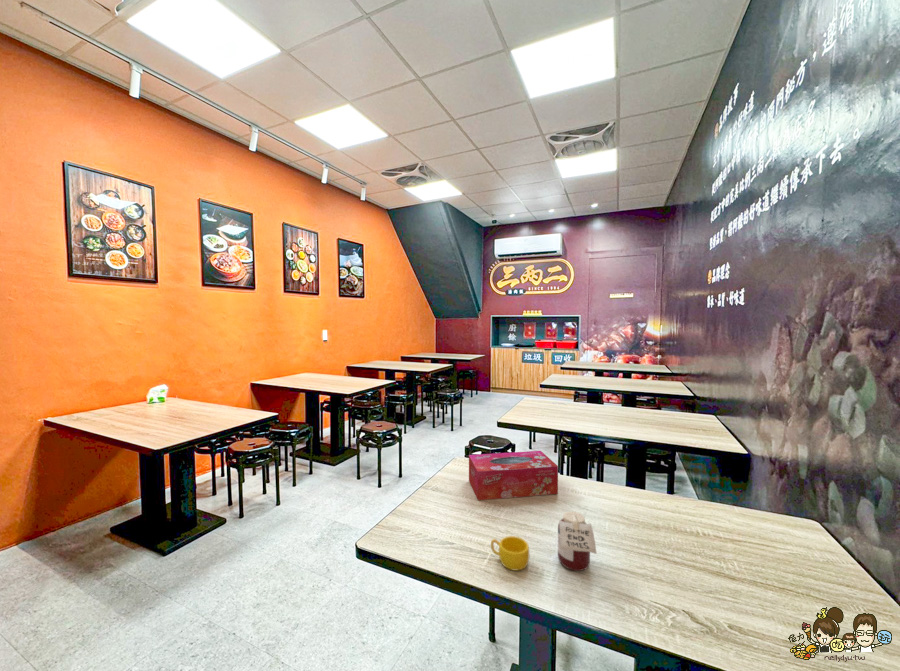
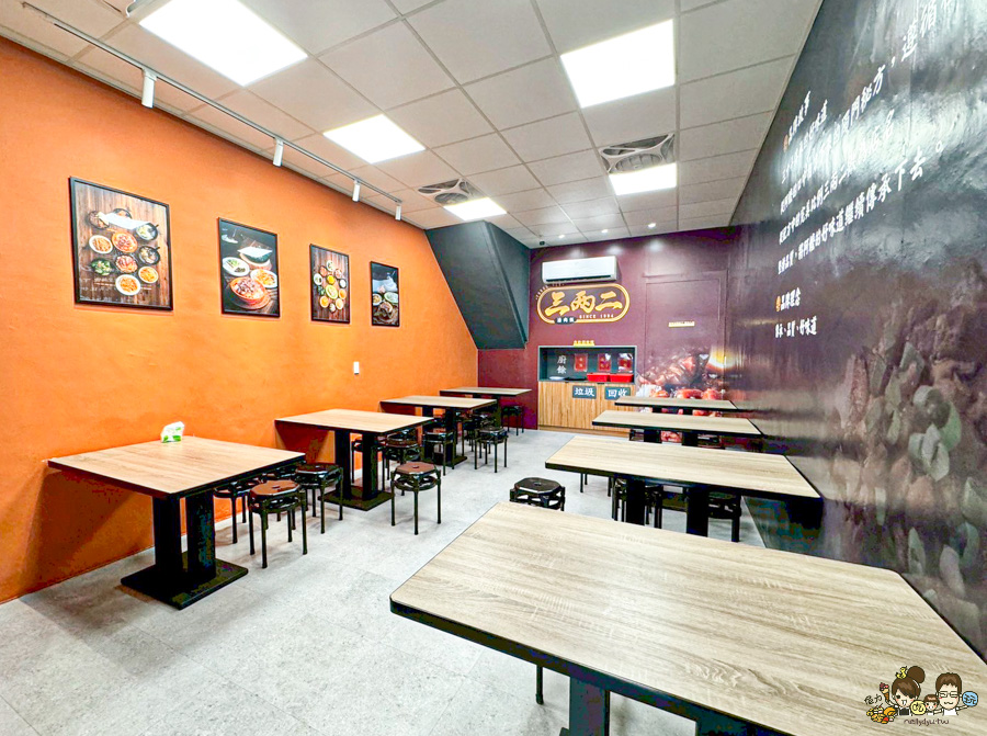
- jar (574, 543)
- cup (509, 552)
- tissue box (511, 473)
